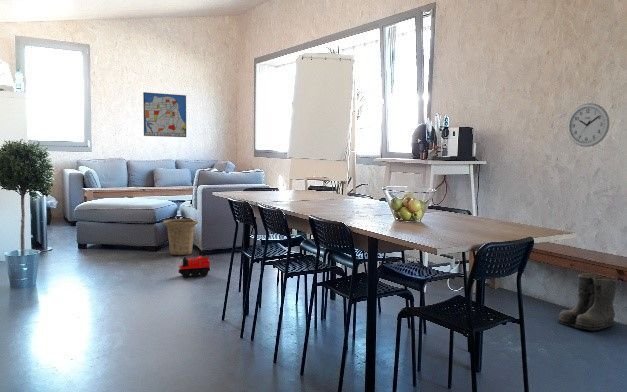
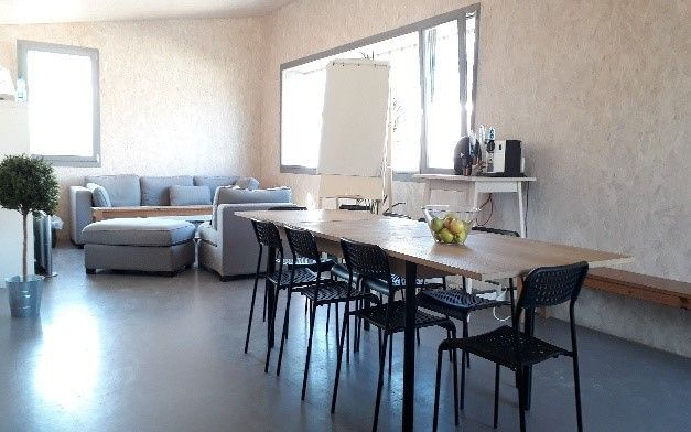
- toy train (194, 266)
- wall clock (587, 125)
- basket (180, 237)
- wall art (165, 115)
- boots (588, 300)
